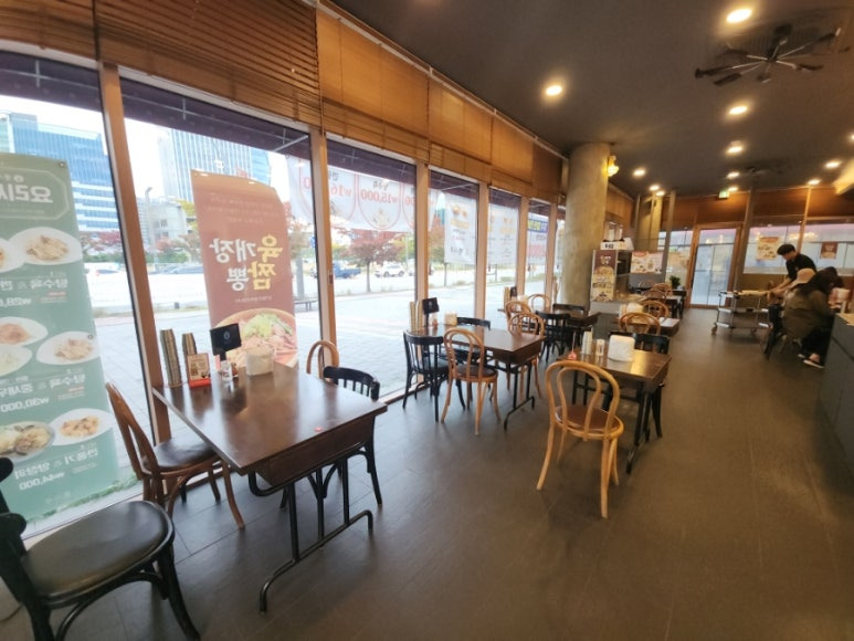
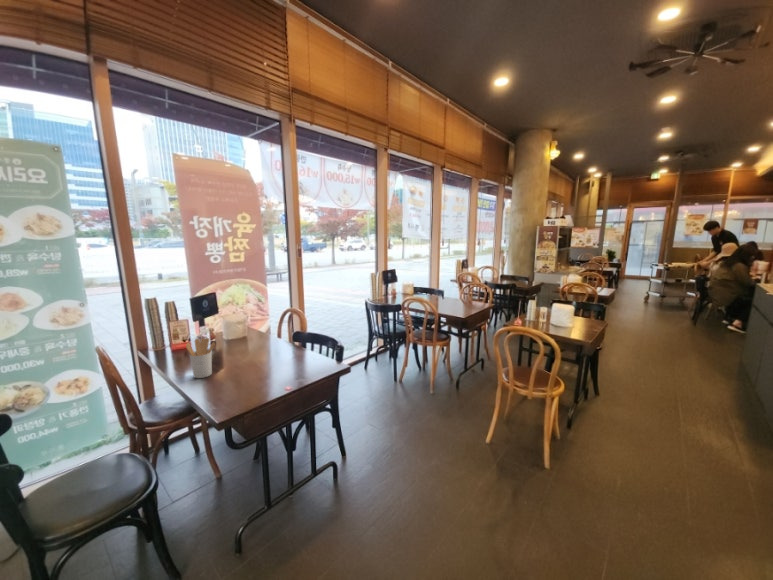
+ utensil holder (201, 356)
